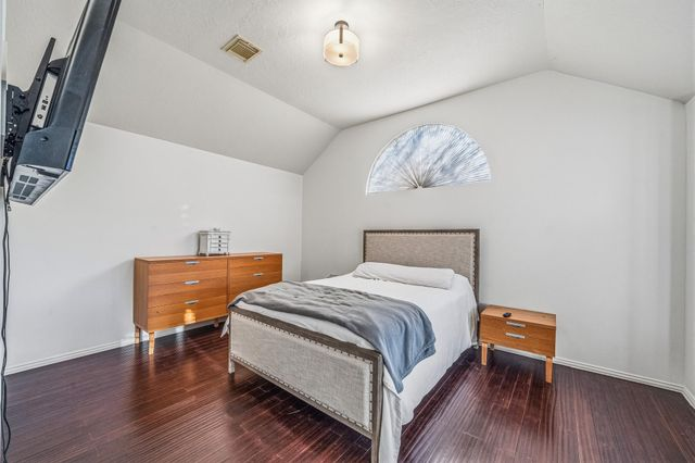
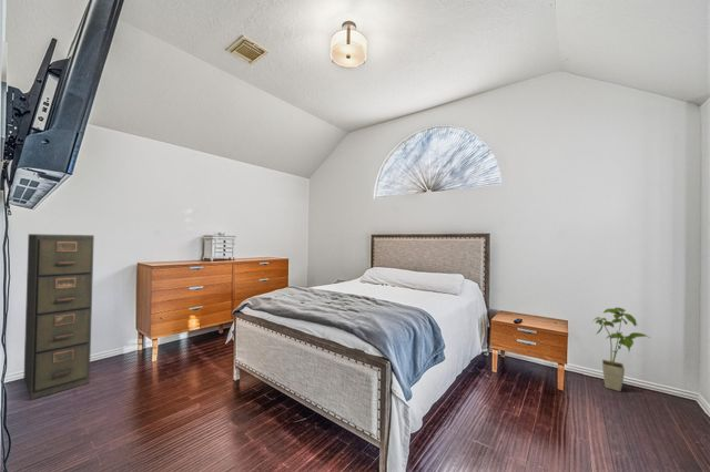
+ filing cabinet (59, 307)
+ house plant (619, 348)
